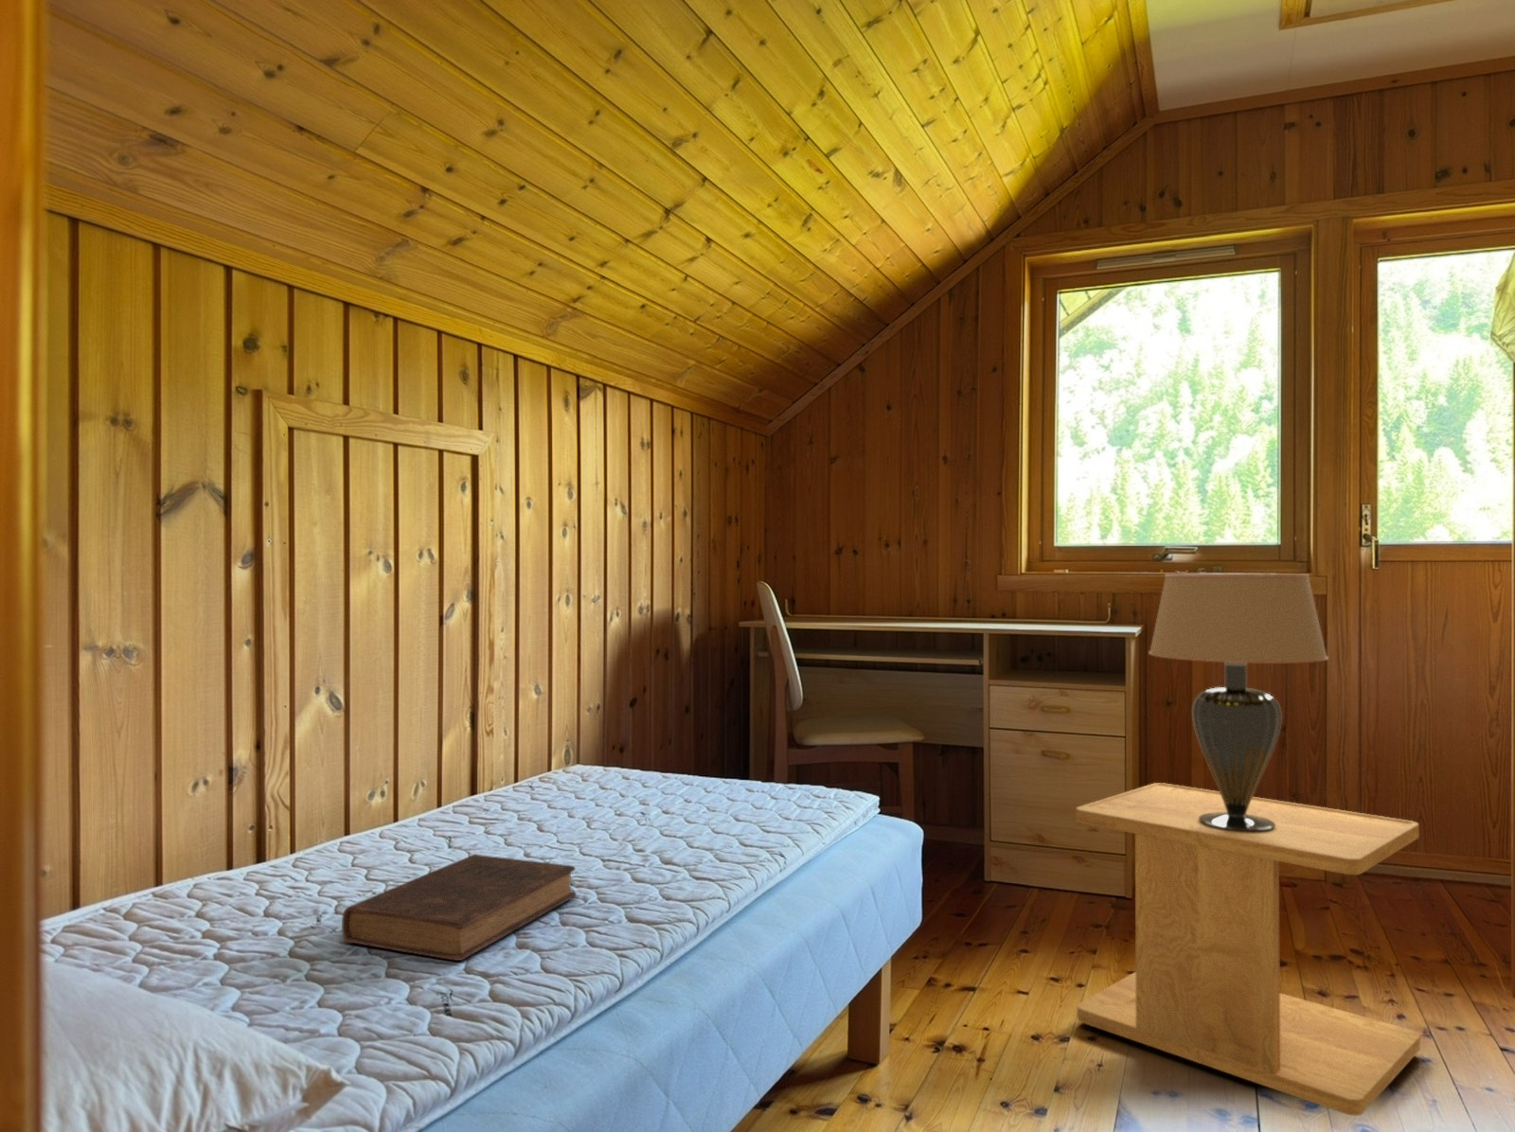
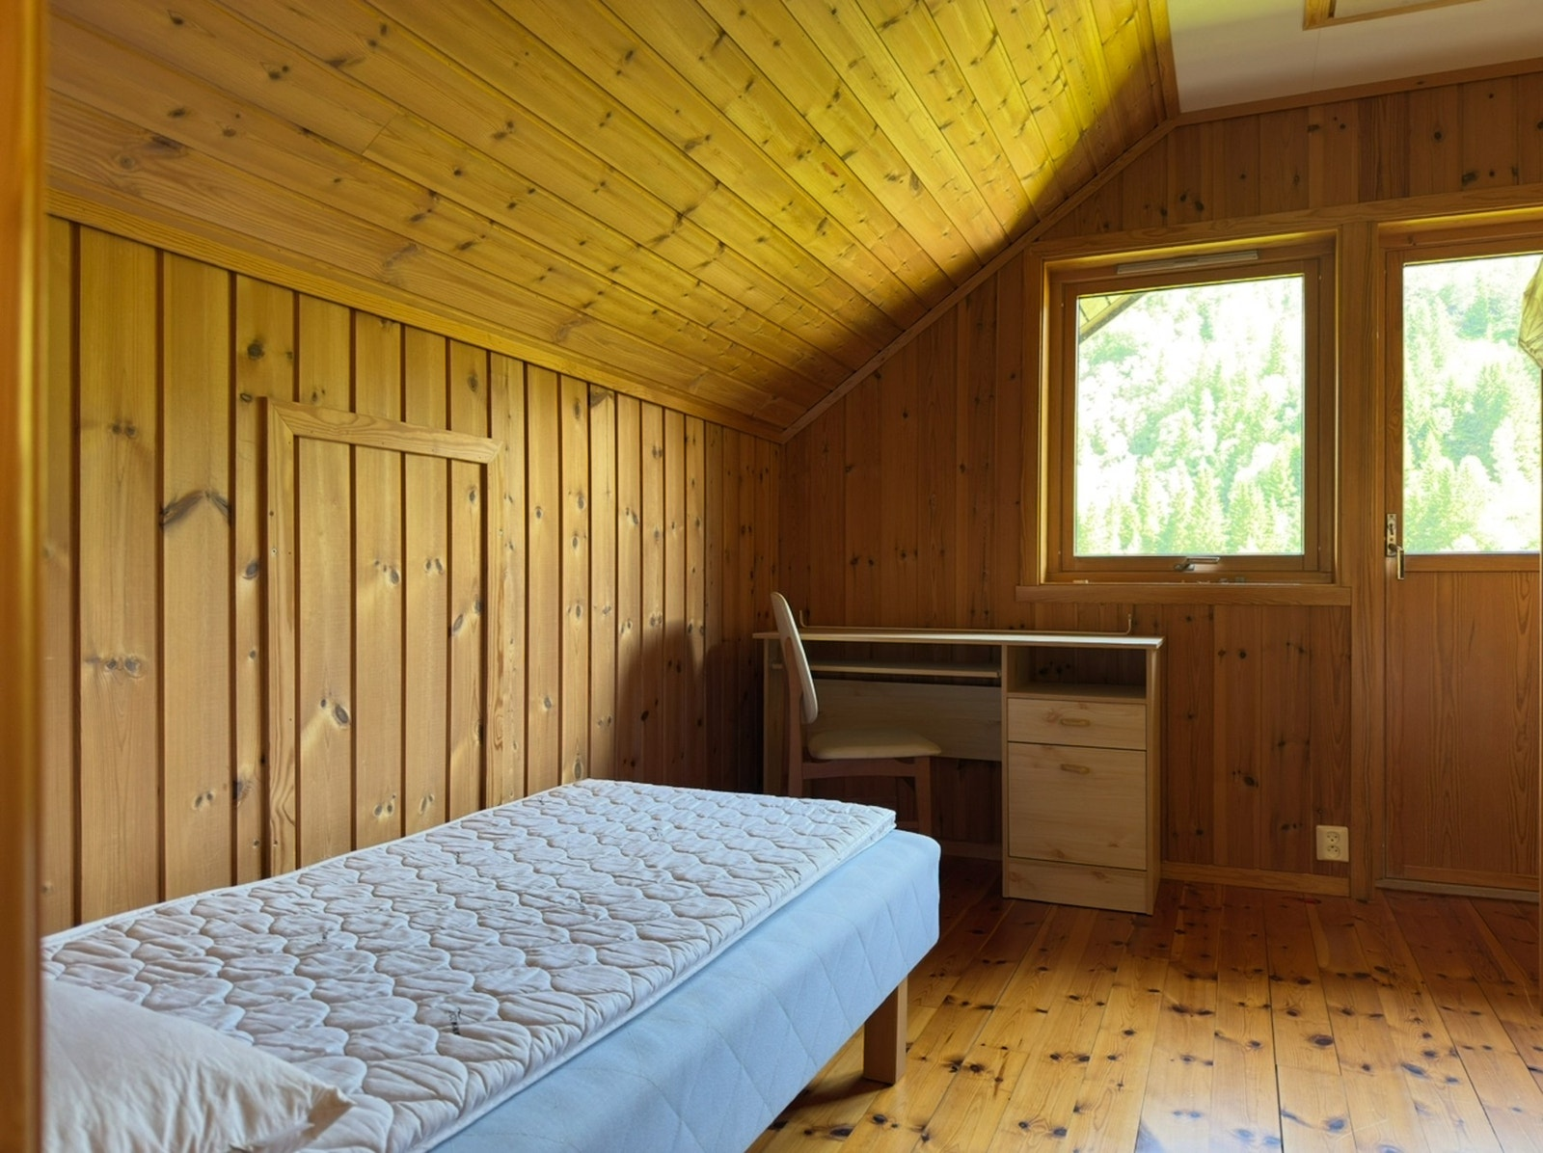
- table lamp (1236, 697)
- side table (1241, 926)
- book (466, 901)
